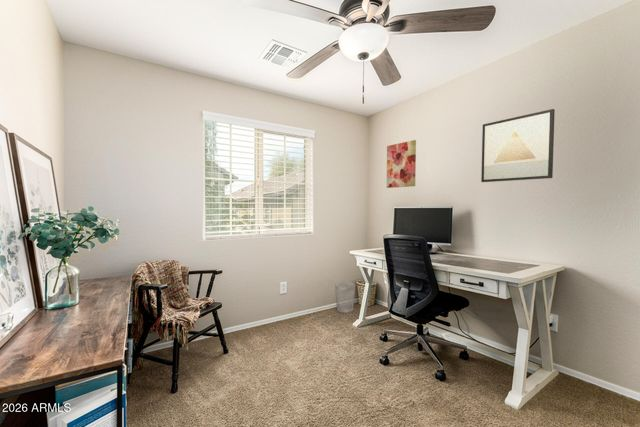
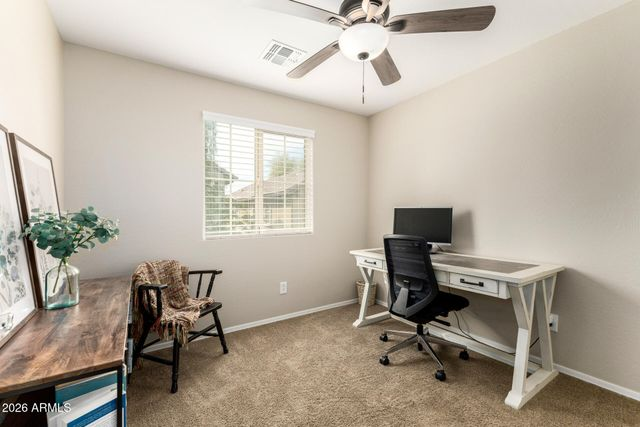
- wastebasket (344, 297)
- wall art (400, 165)
- wall art (514, 149)
